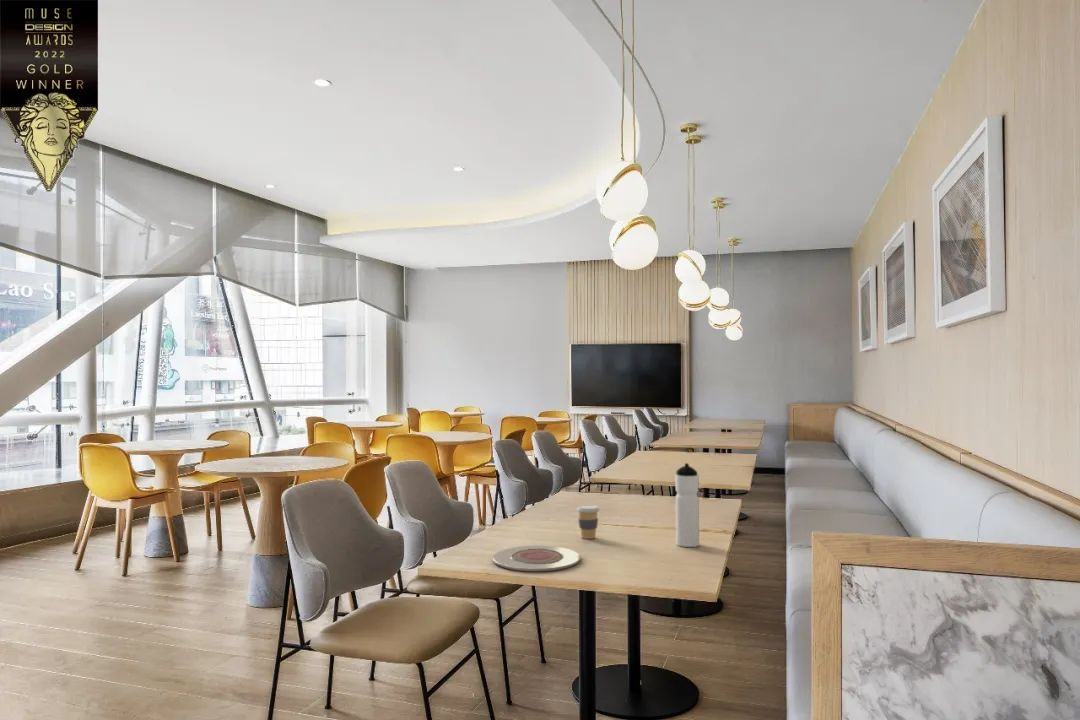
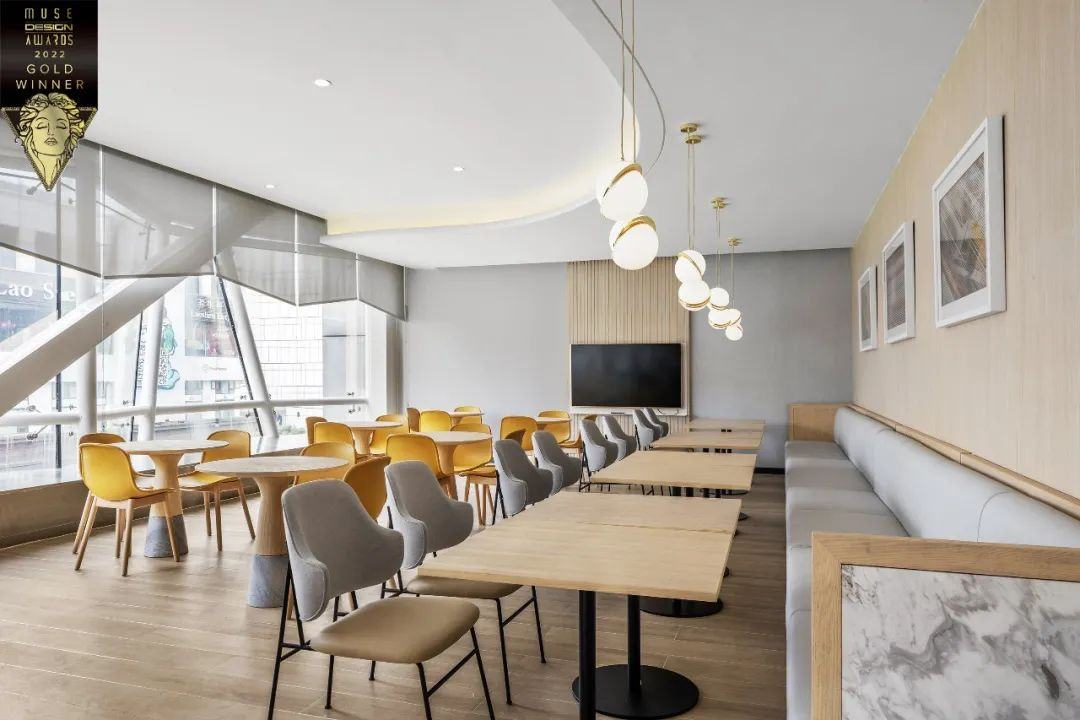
- plate (536, 557)
- coffee cup (588, 521)
- water bottle (687, 503)
